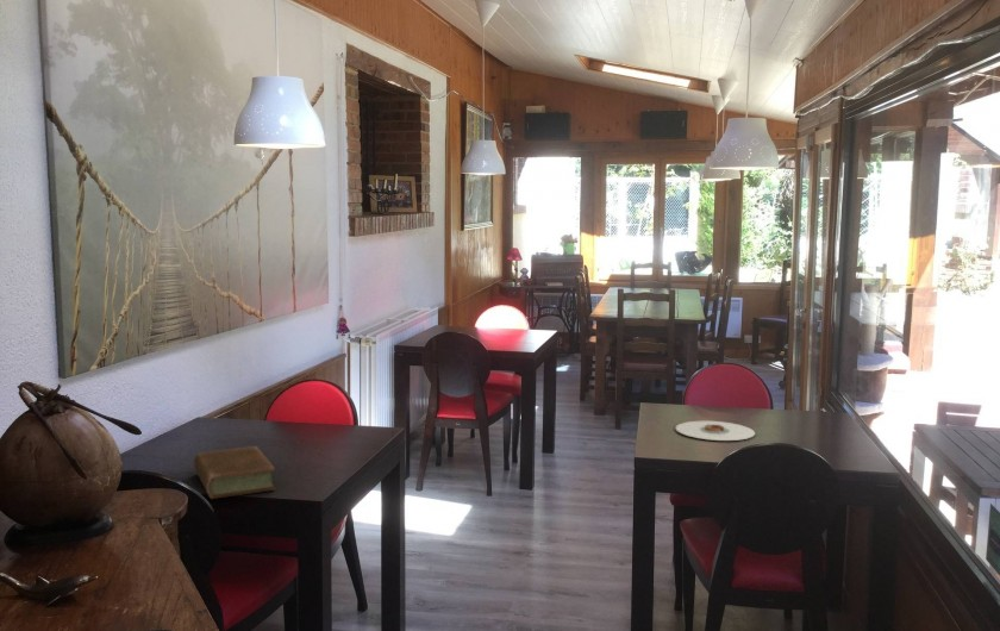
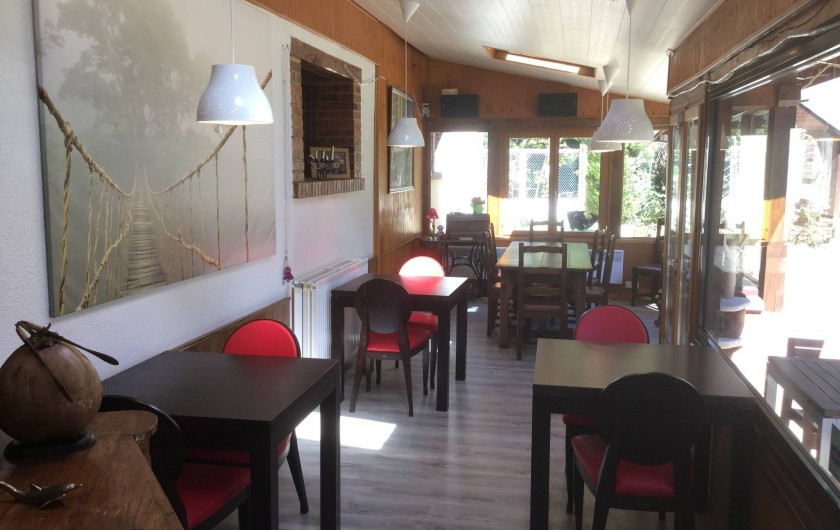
- book (233, 470)
- plate (714, 427)
